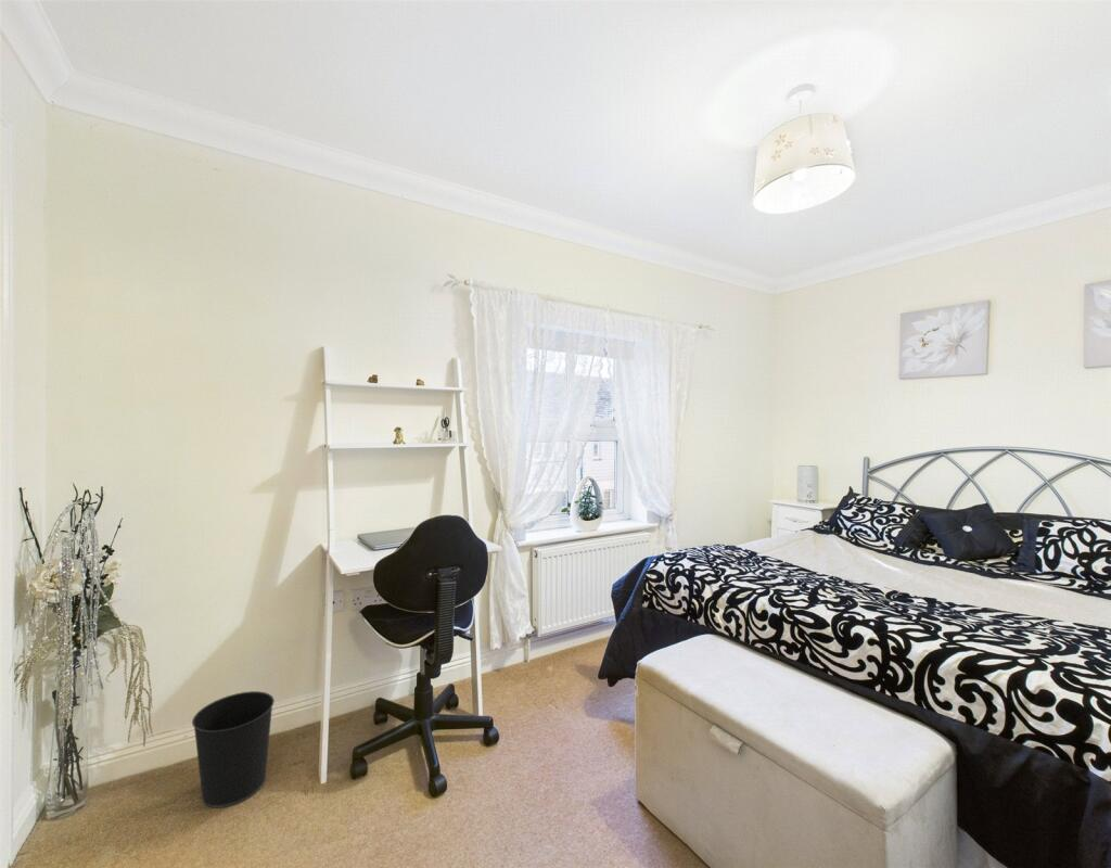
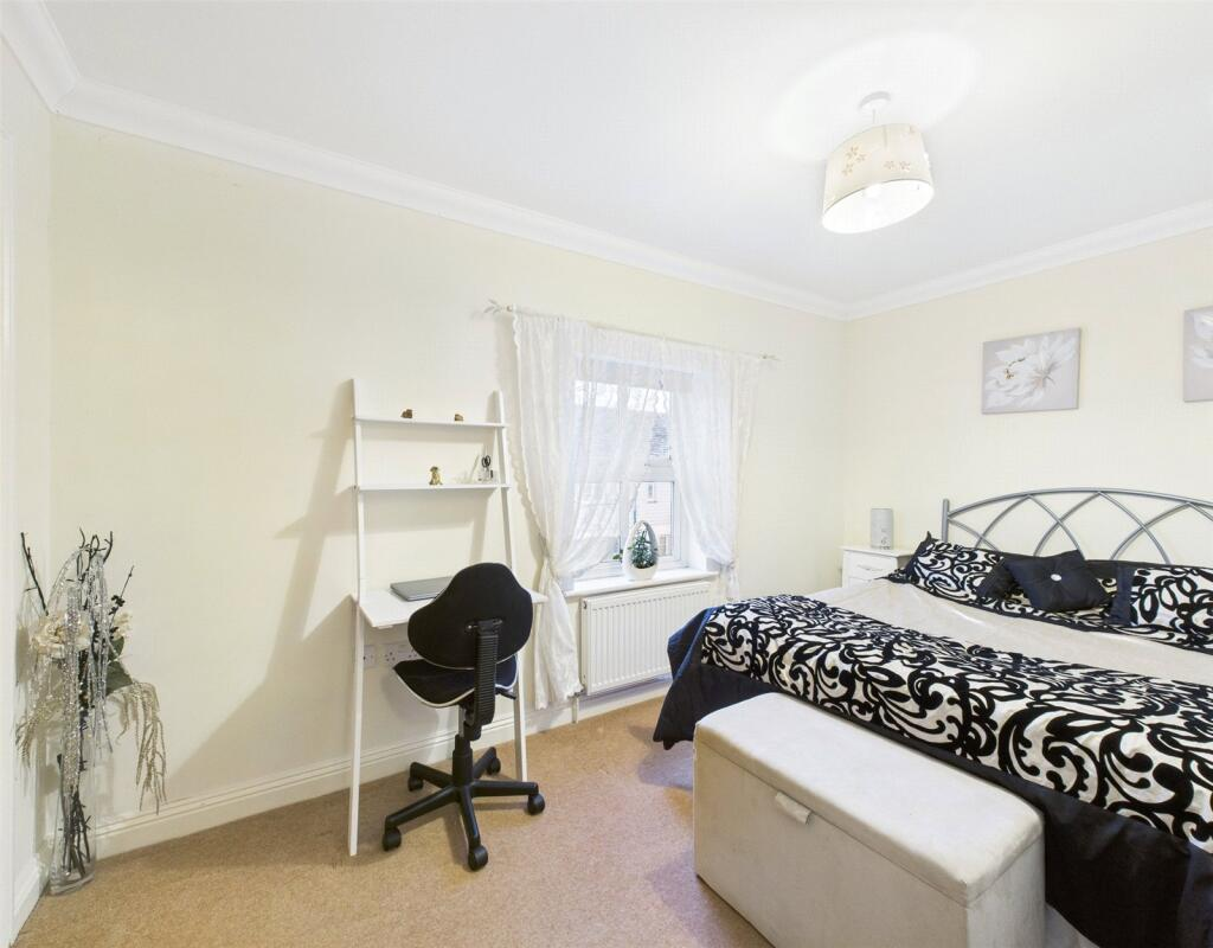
- wastebasket (234, 749)
